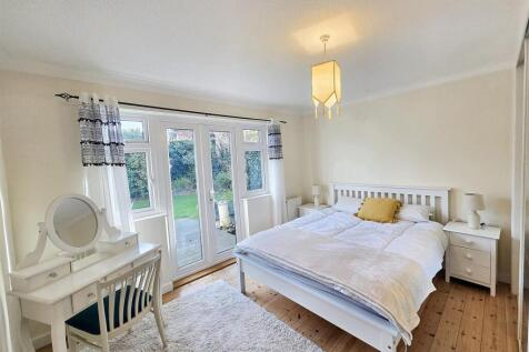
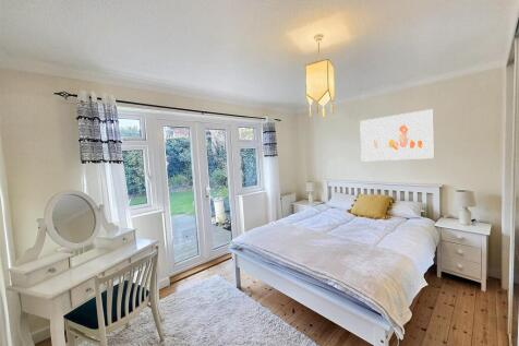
+ wall art (394, 138)
